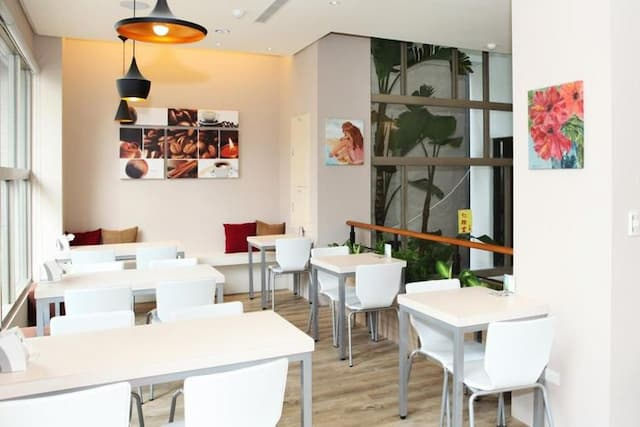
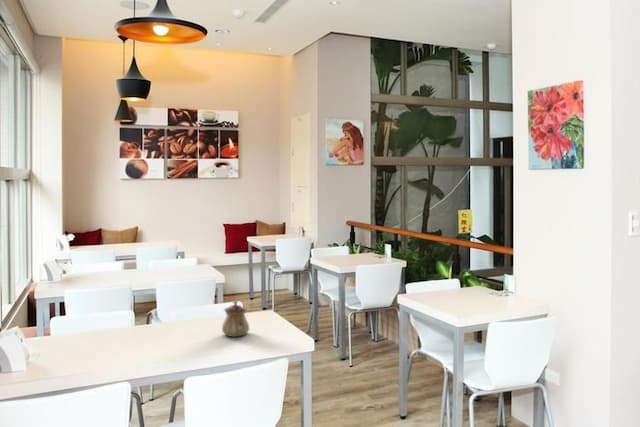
+ teapot (236, 317)
